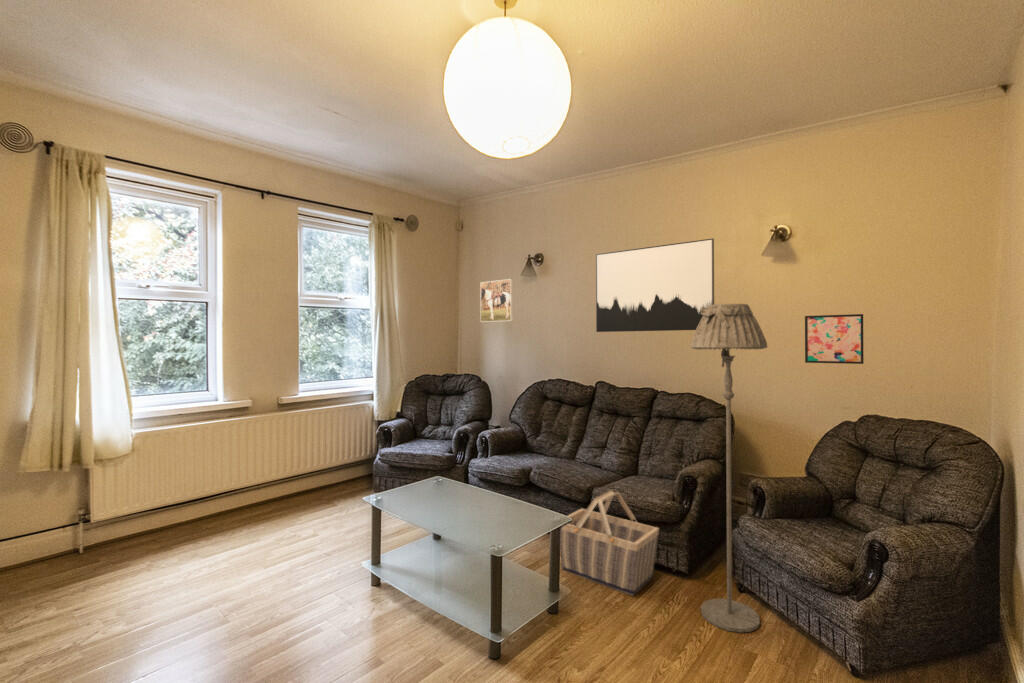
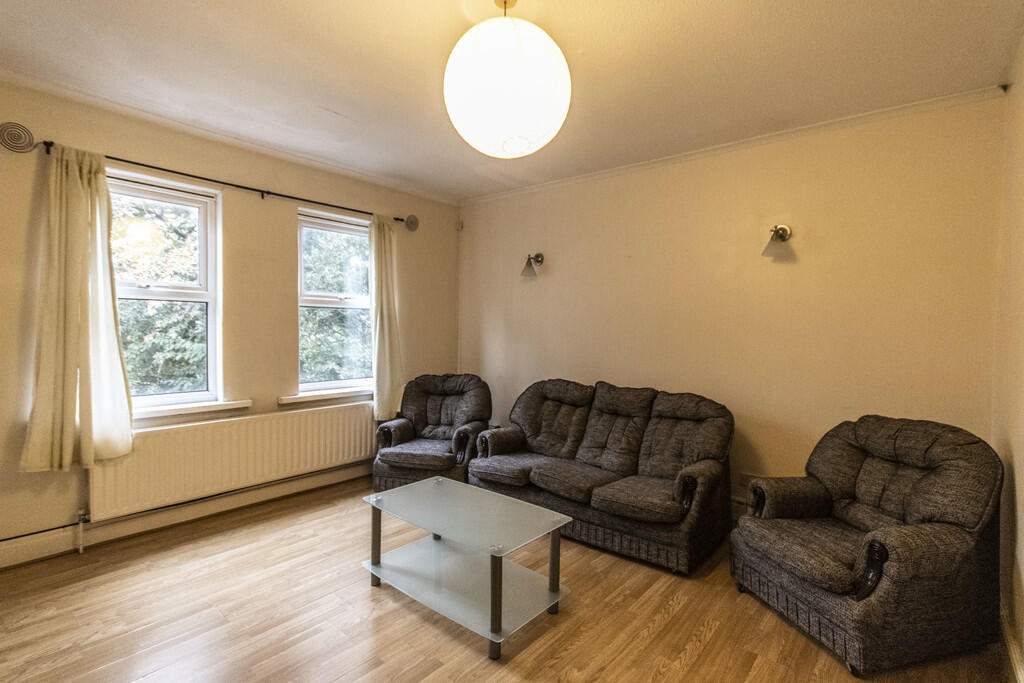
- basket (606, 534)
- wall art (833, 339)
- floor lamp (728, 460)
- wall art (650, 289)
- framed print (496, 301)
